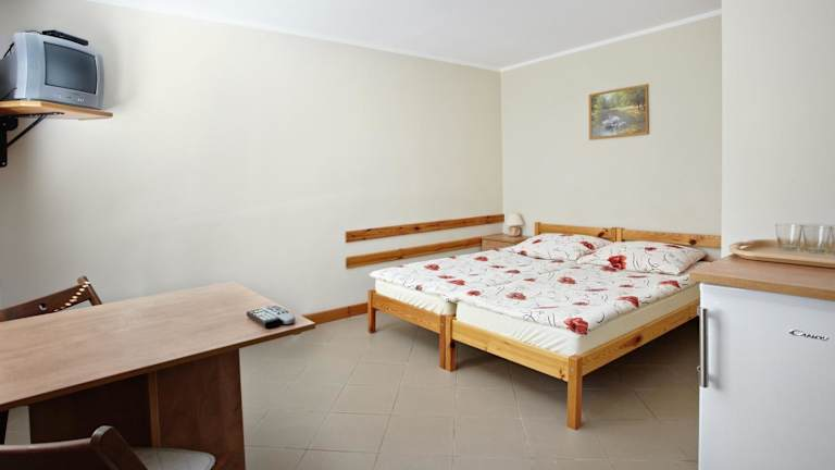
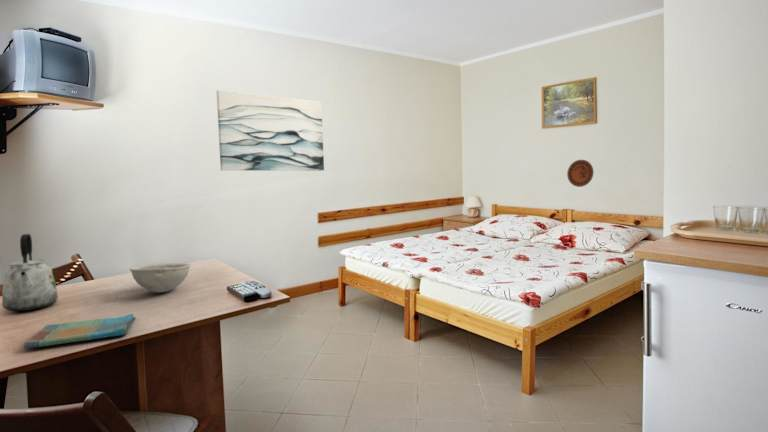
+ dish towel (85, 329)
+ kettle (27, 272)
+ bowl (161, 278)
+ wall art (274, 133)
+ decorative plate (580, 173)
